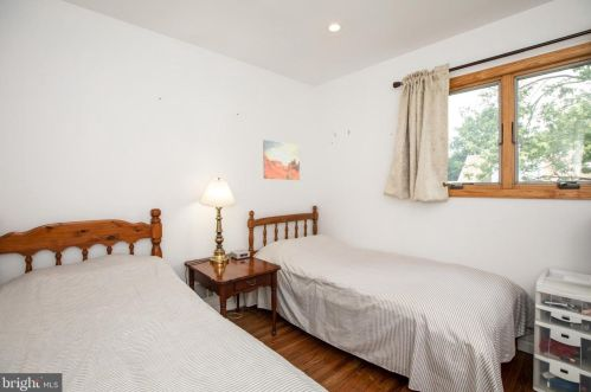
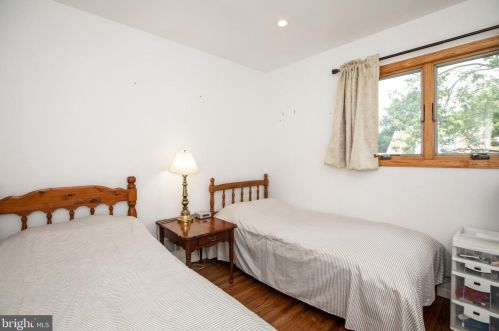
- wall art (282, 161)
